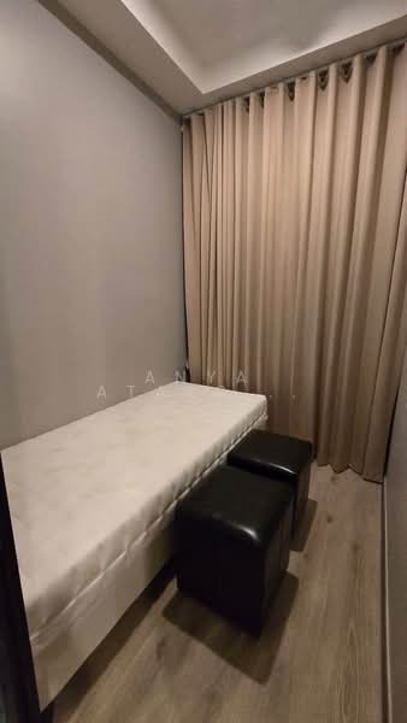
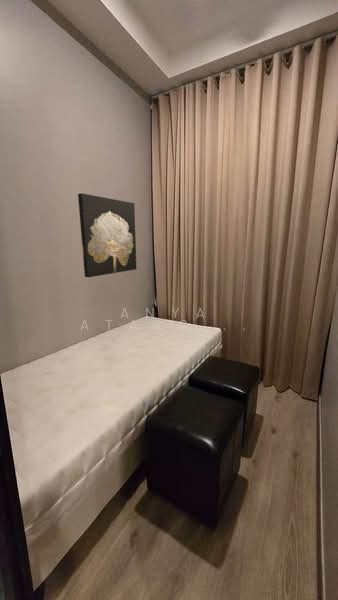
+ wall art (111, 237)
